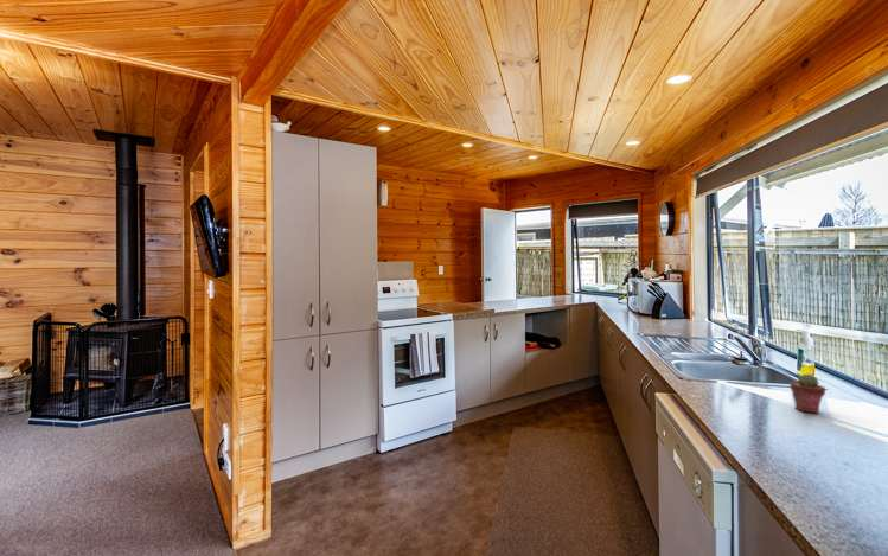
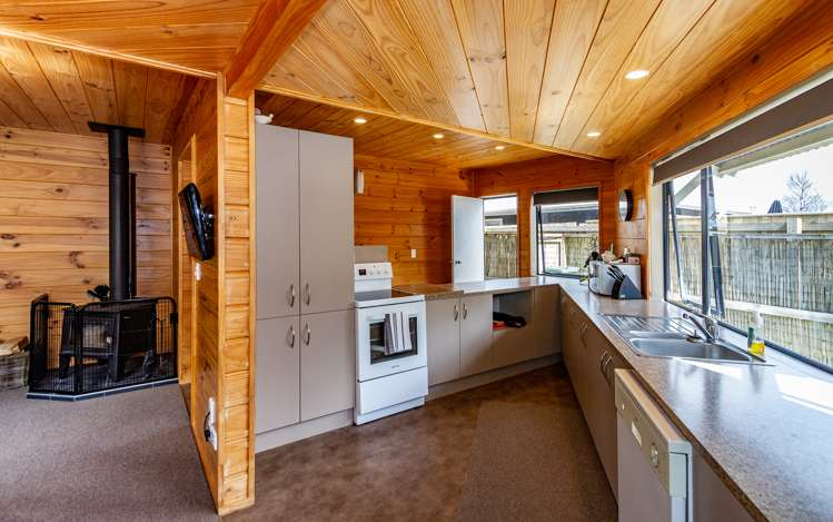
- potted succulent (807, 391)
